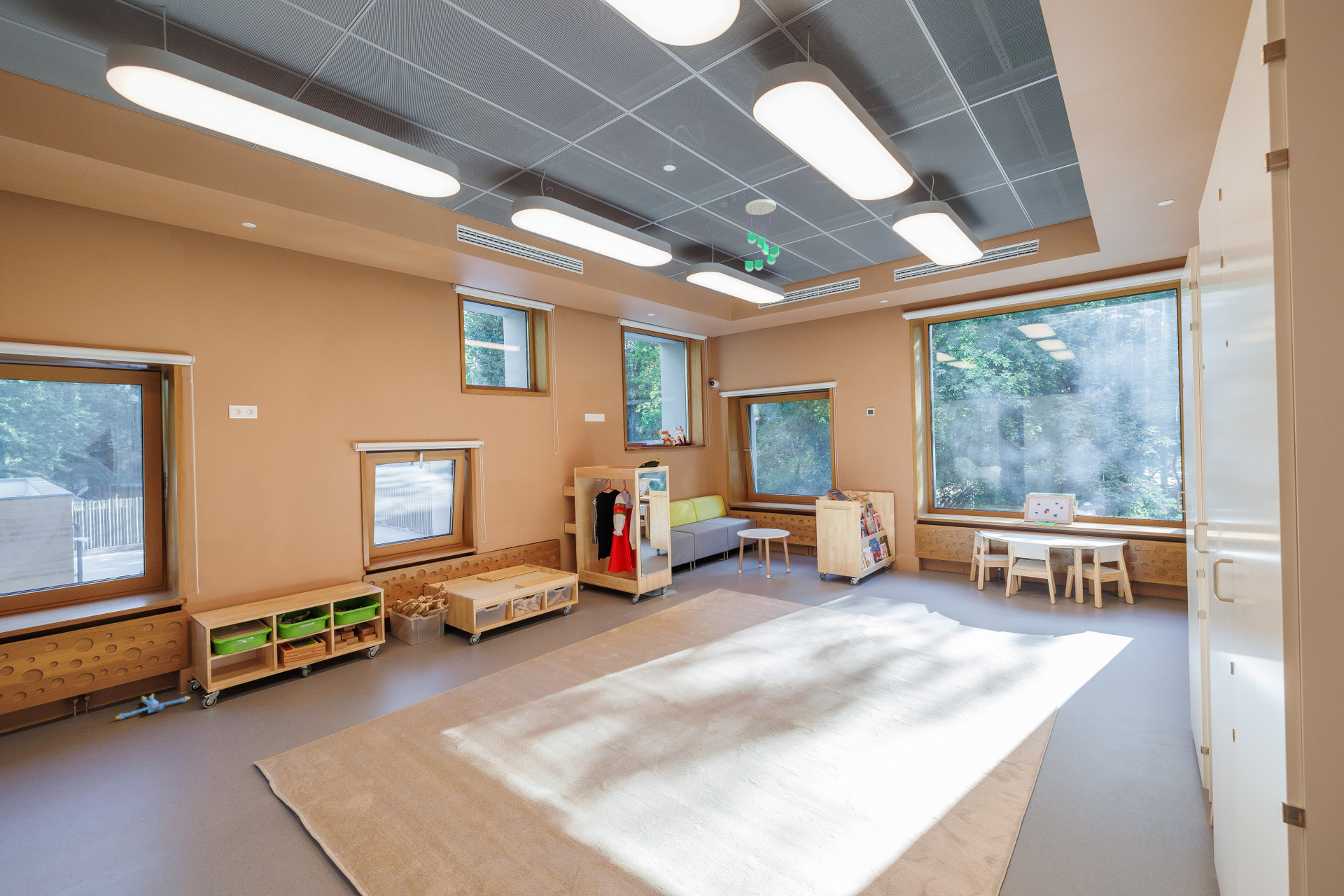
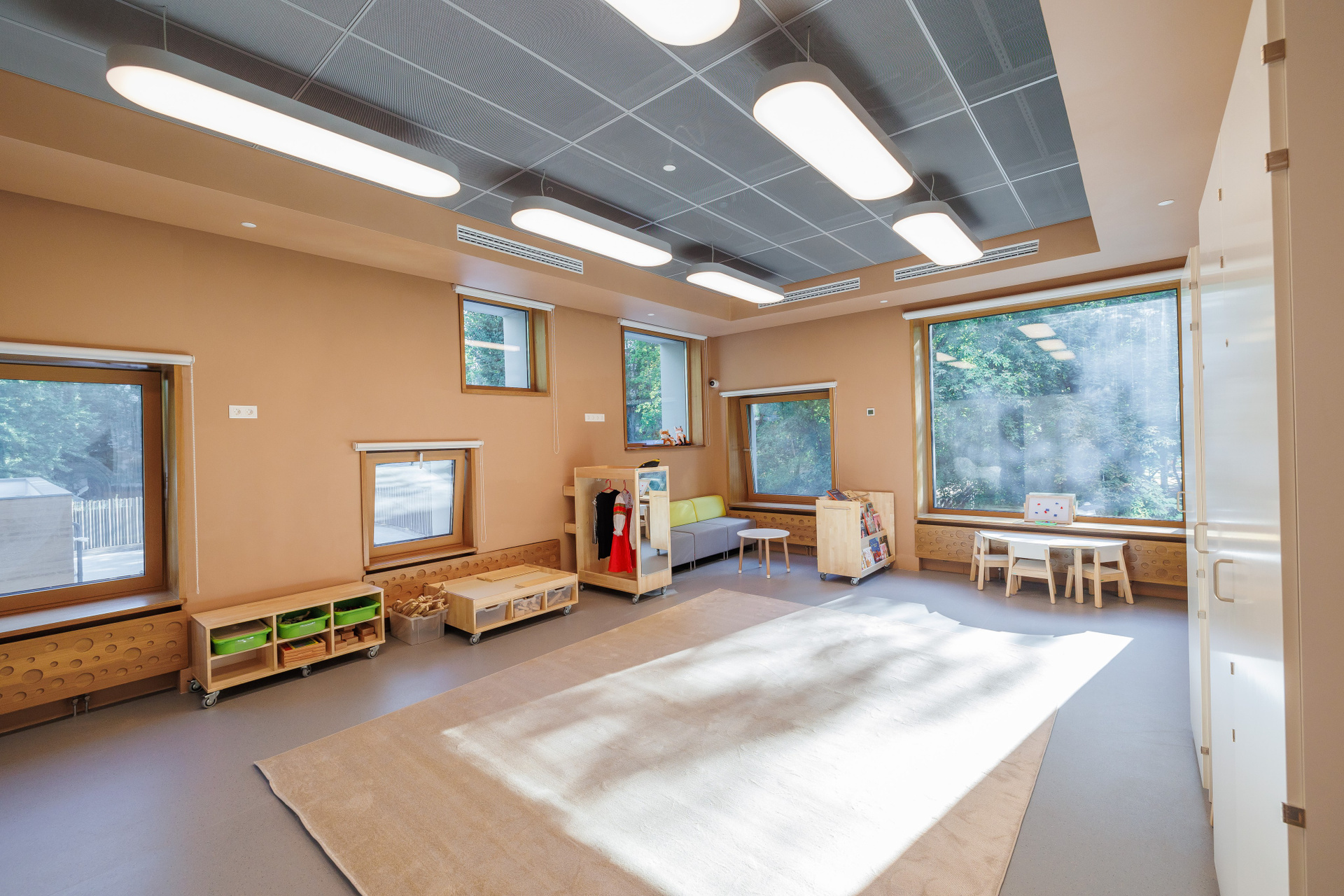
- ceiling mobile (761, 238)
- plush toy (152, 703)
